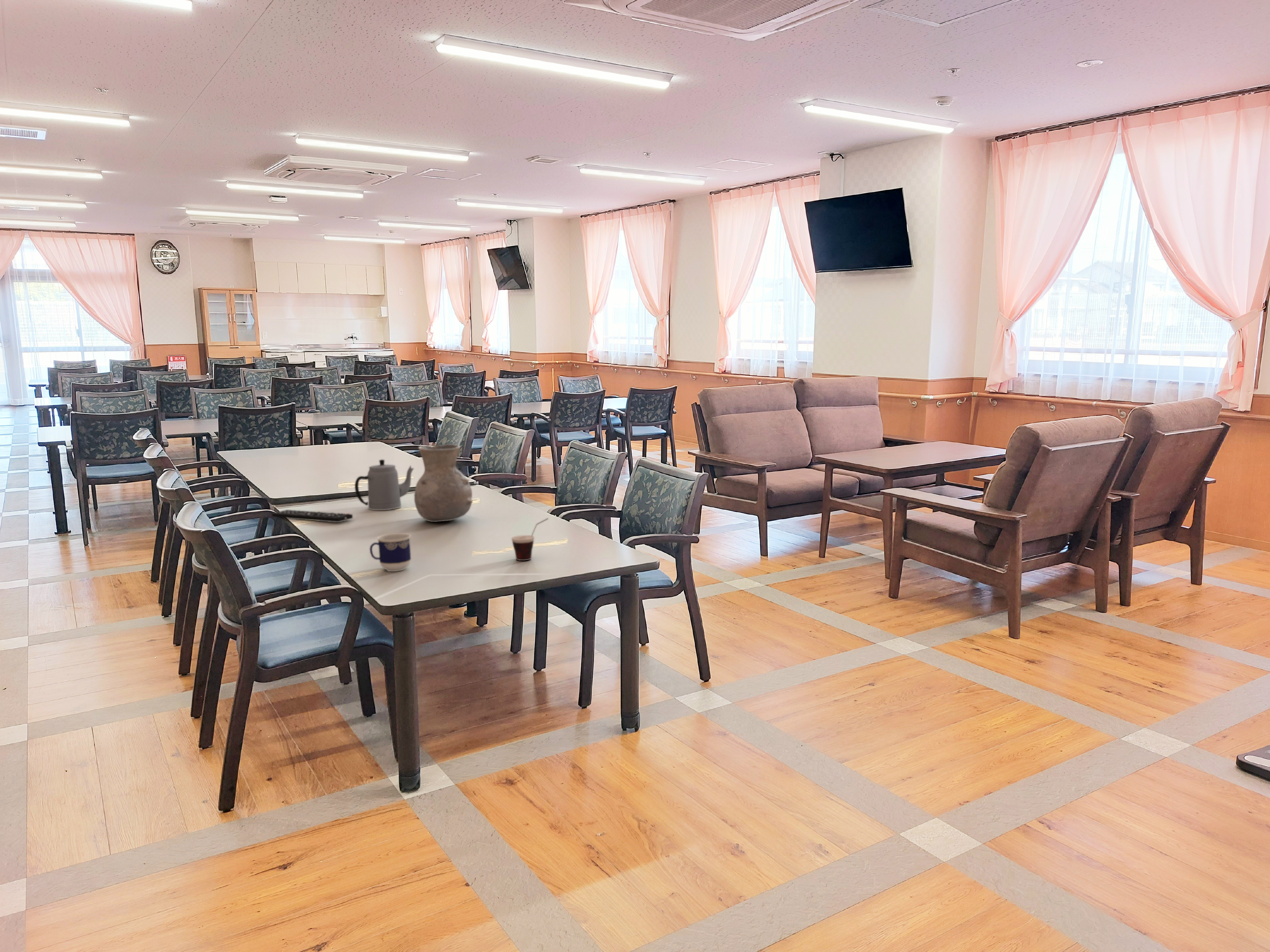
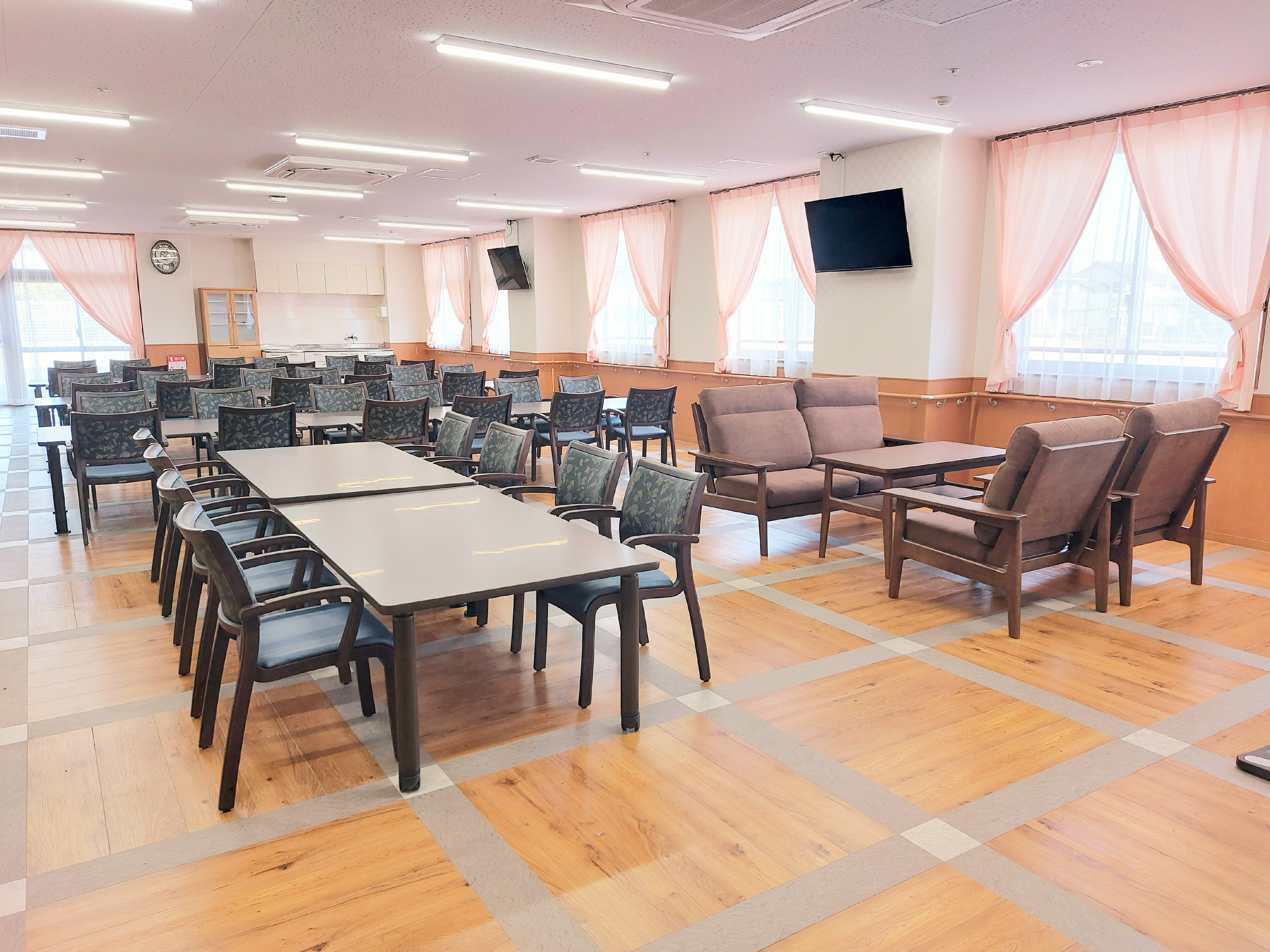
- cup (531, 539)
- cup (390, 553)
- remote control (312, 515)
- vase (443, 484)
- teapot (385, 483)
